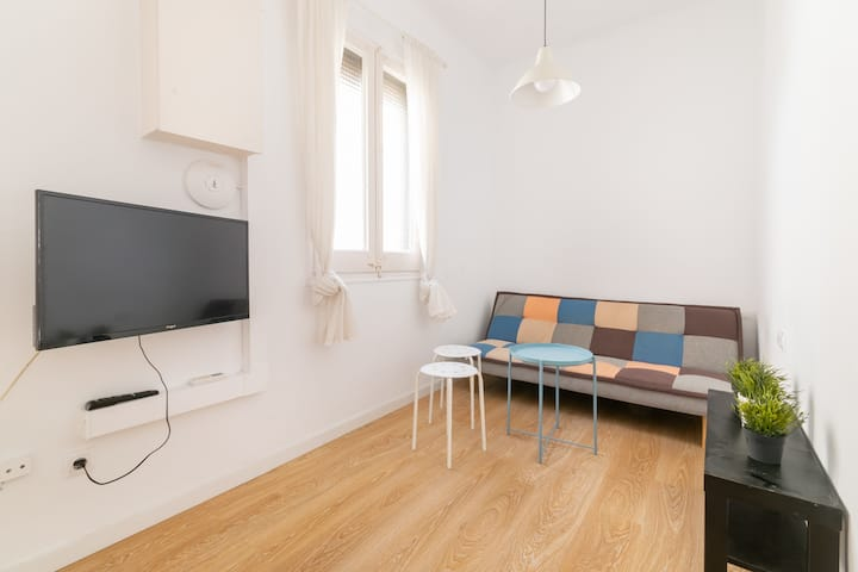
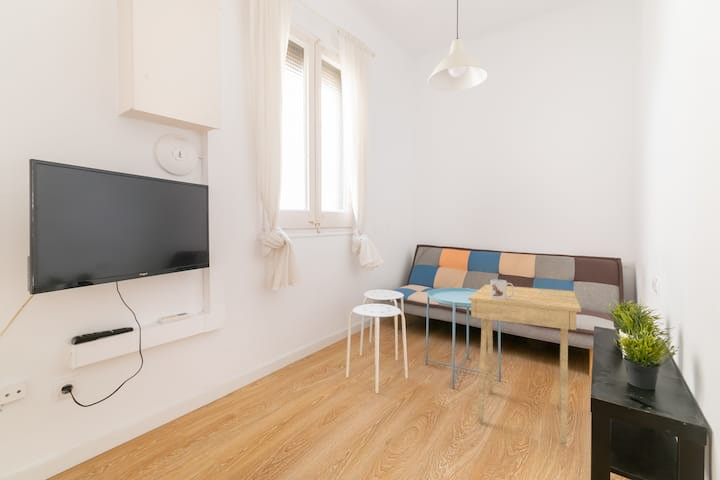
+ side table (492, 355)
+ mug (502, 289)
